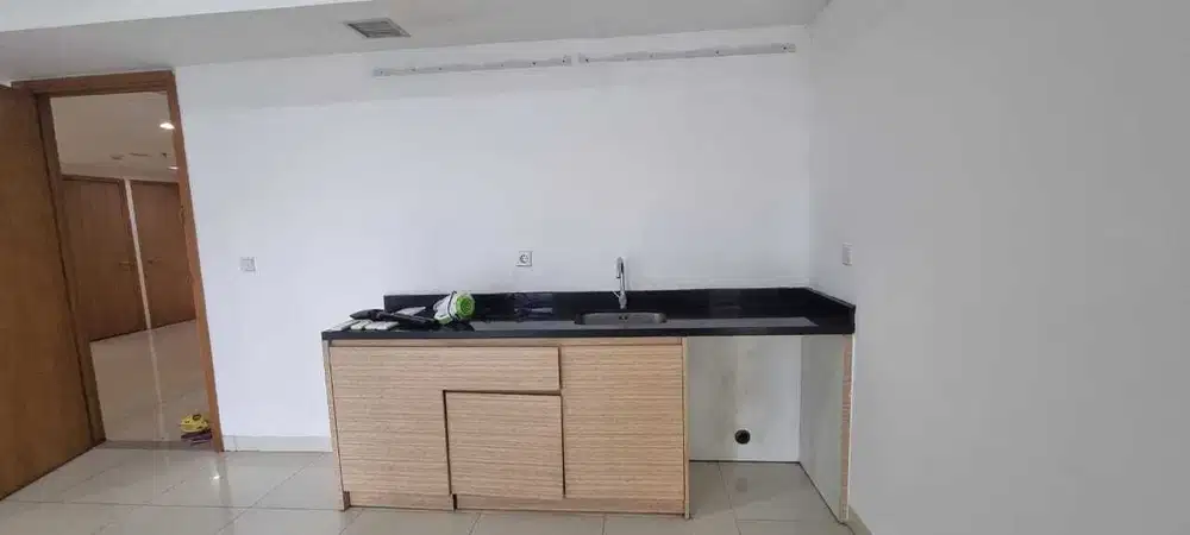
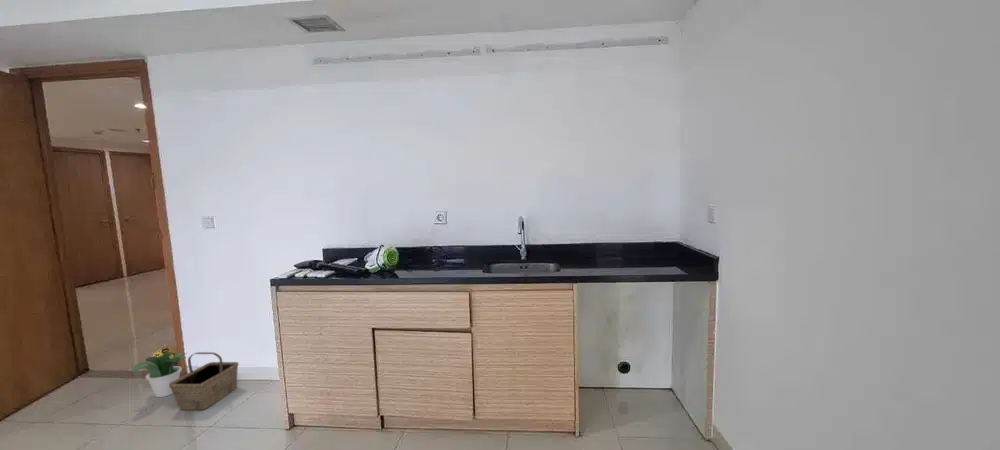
+ basket (205, 375)
+ potted plant (161, 376)
